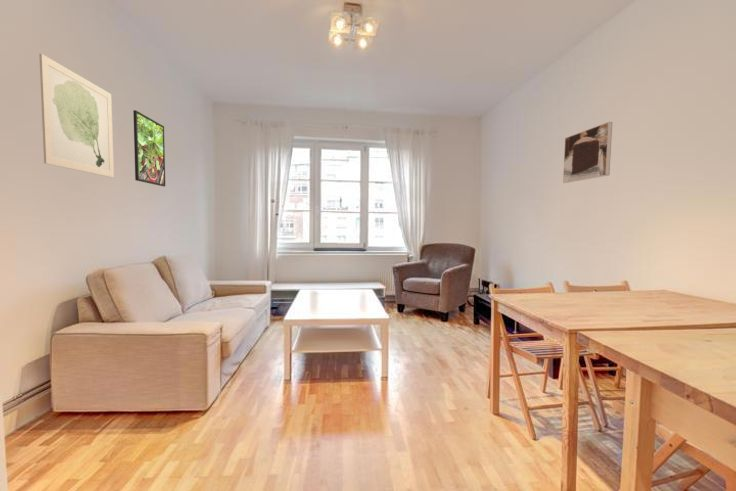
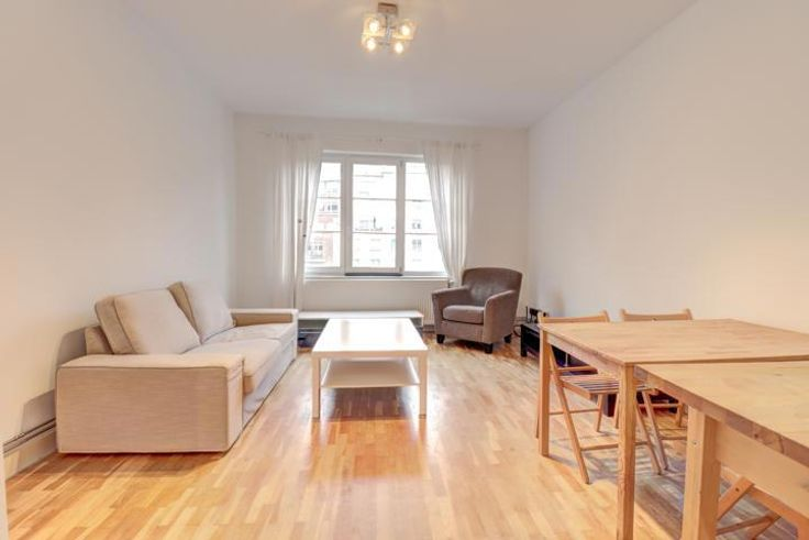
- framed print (585, 155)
- wall art (81, 124)
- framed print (150, 151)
